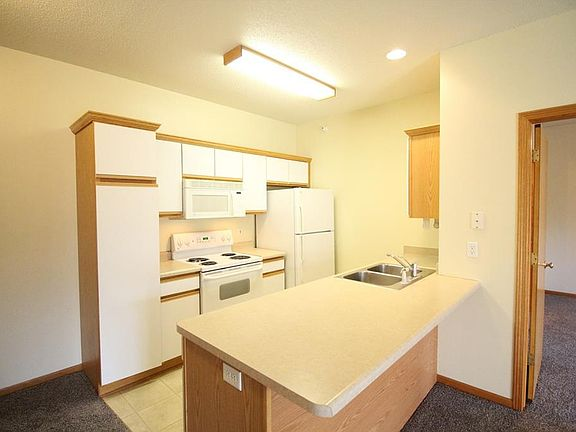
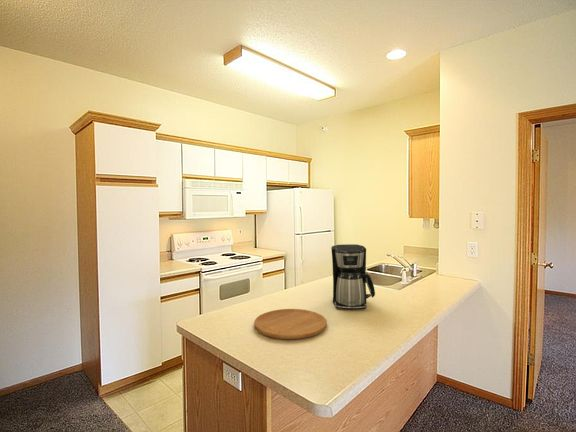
+ coffee maker (353, 273)
+ cutting board (290, 322)
